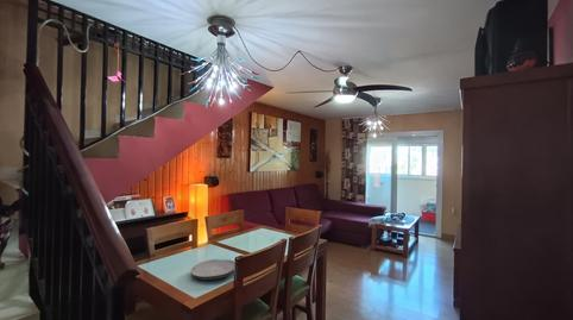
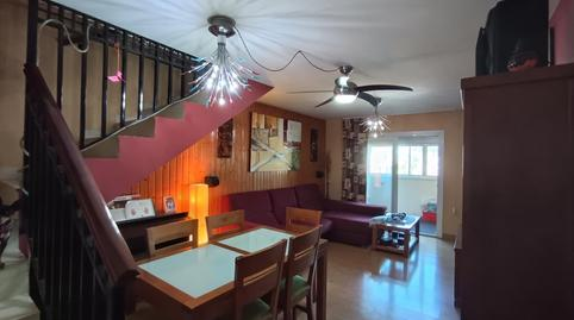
- plate (214, 269)
